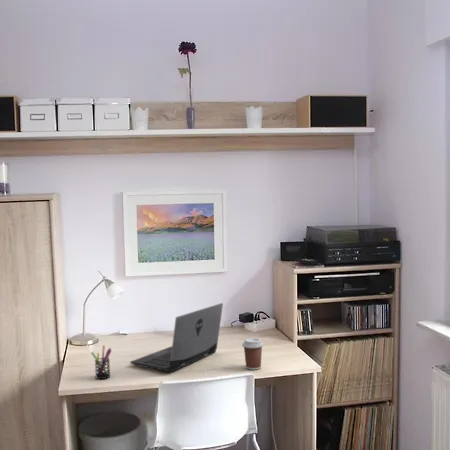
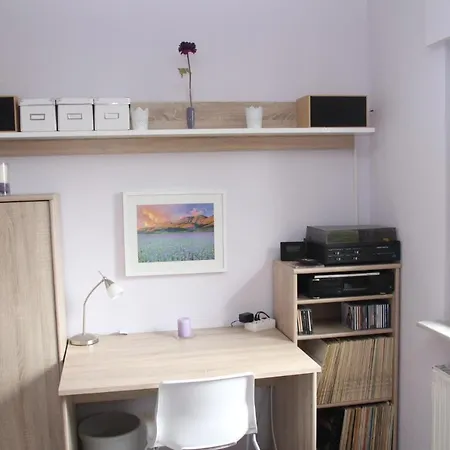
- pen holder (100, 361)
- laptop (177, 333)
- coffee cup (253, 353)
